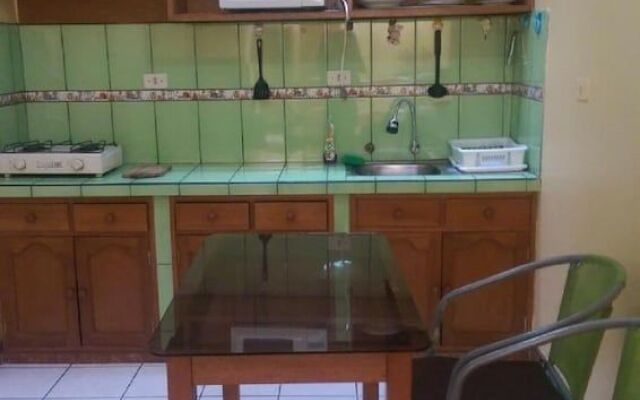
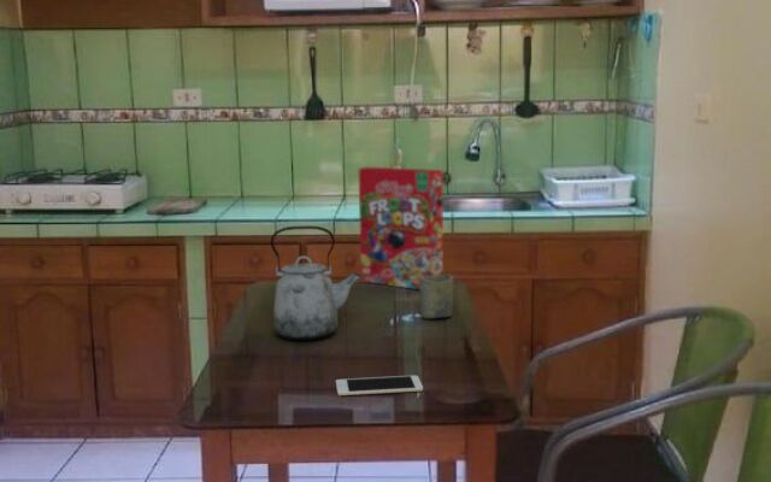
+ cell phone (378, 384)
+ kettle (316, 281)
+ cereal box (400, 227)
+ cup (436, 296)
